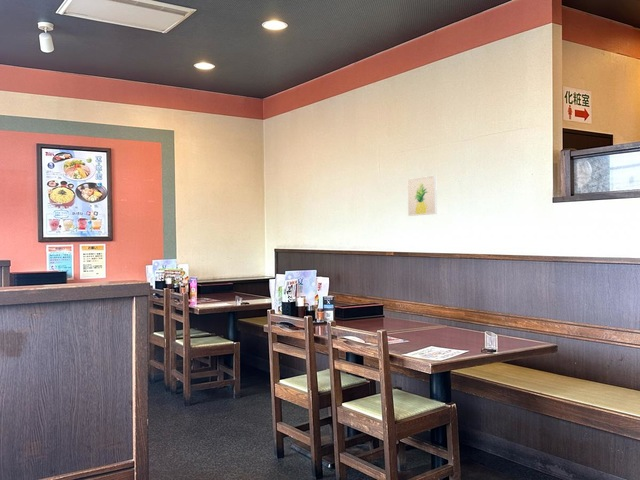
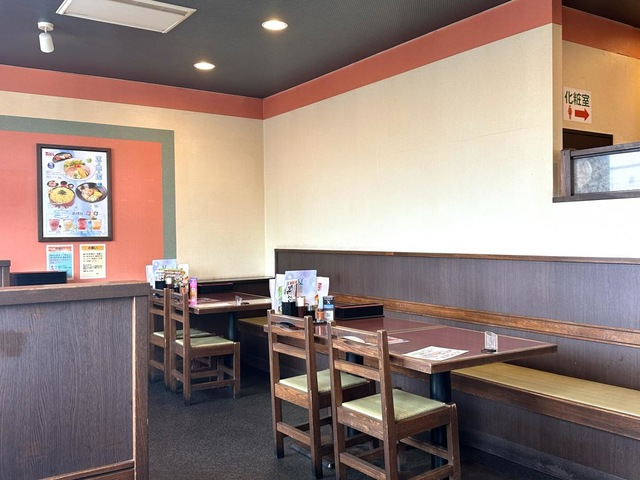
- wall art (421, 196)
